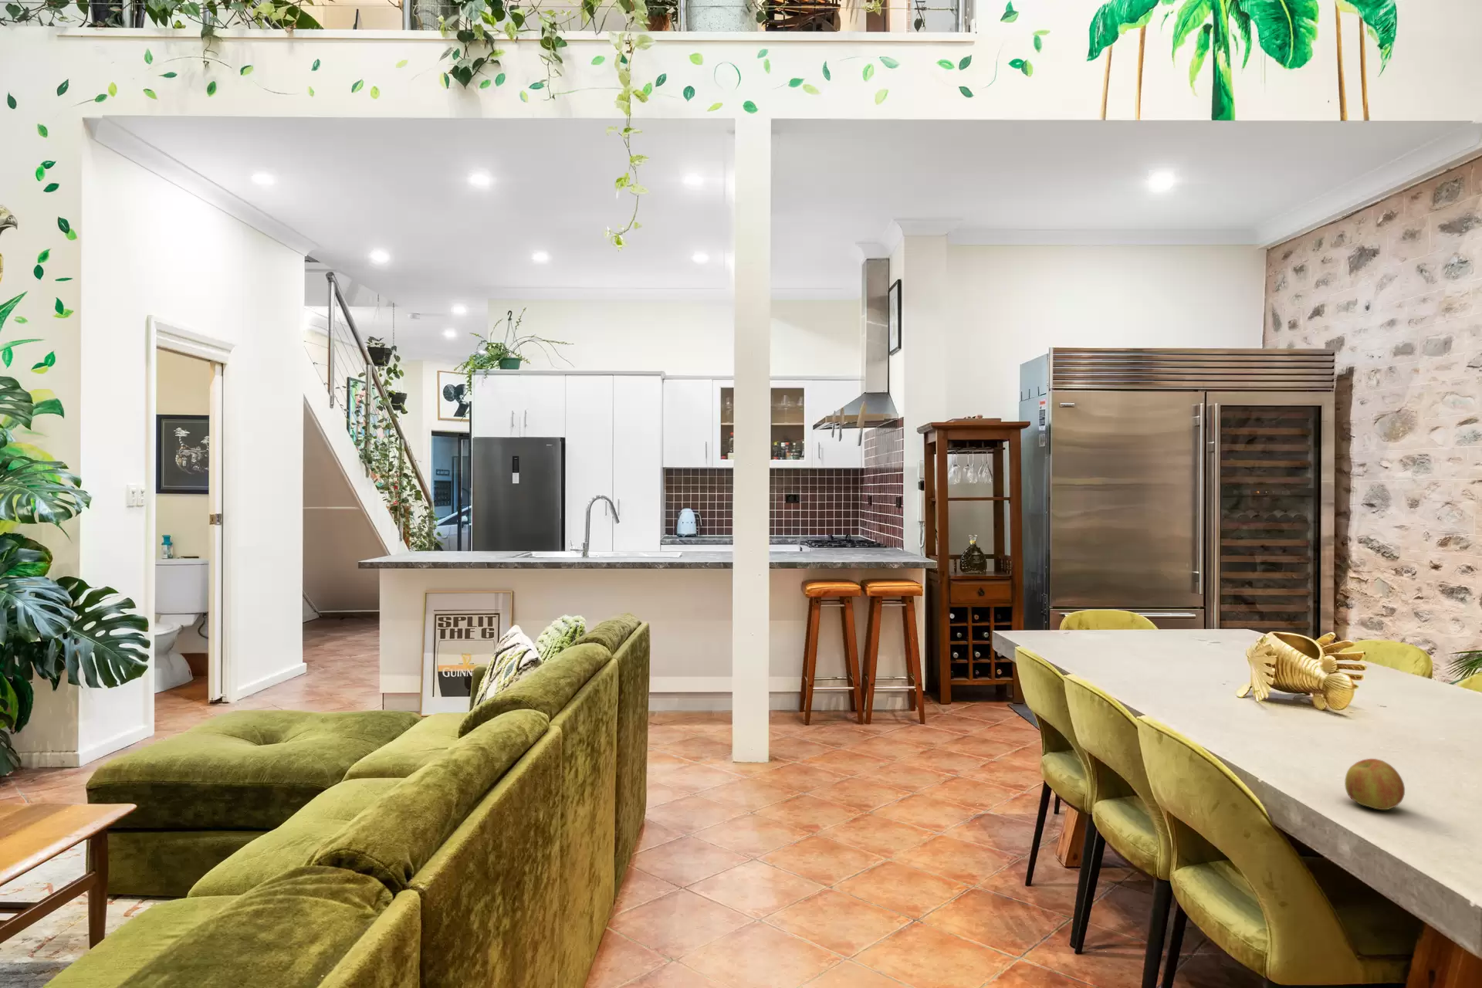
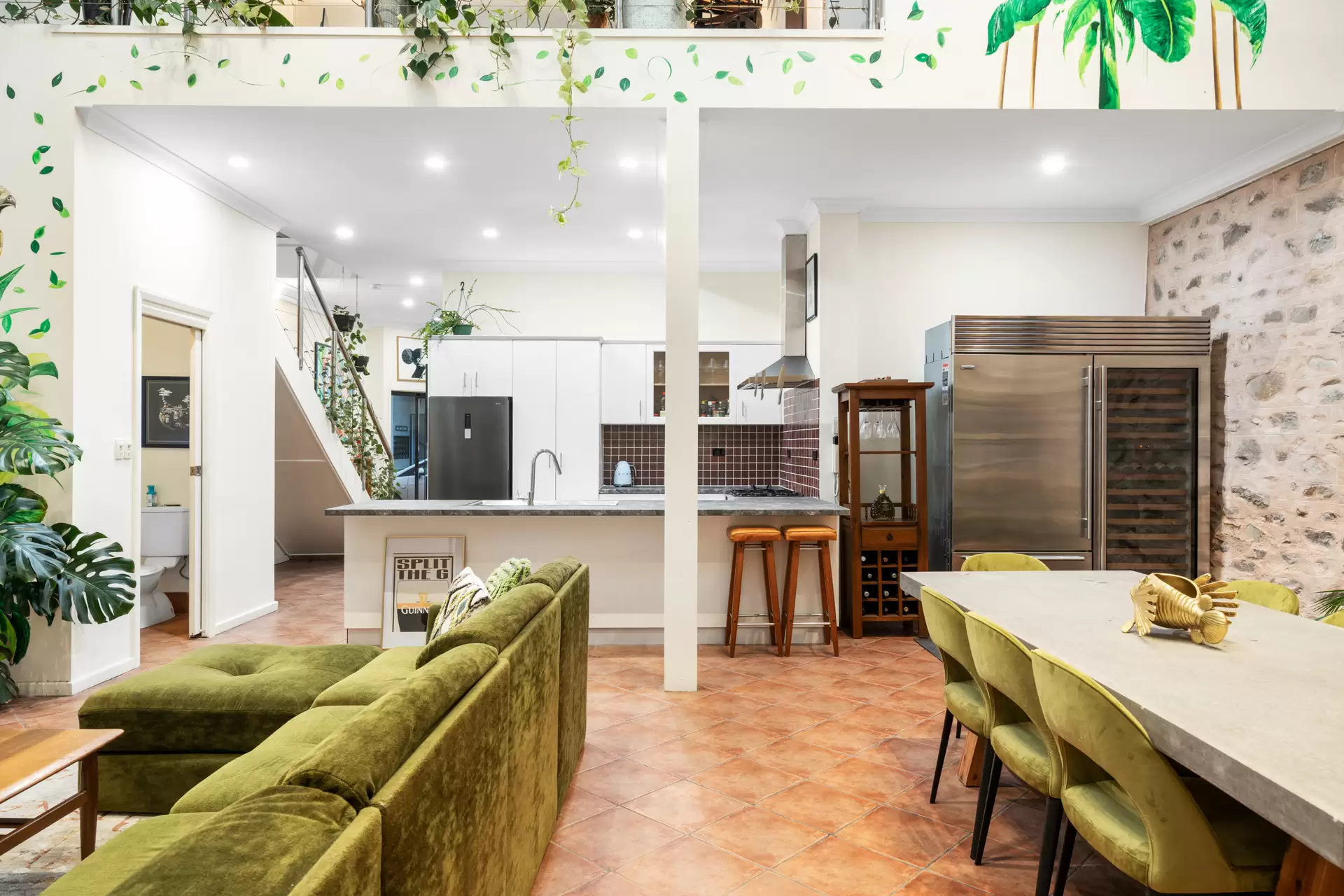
- apple (1373, 783)
